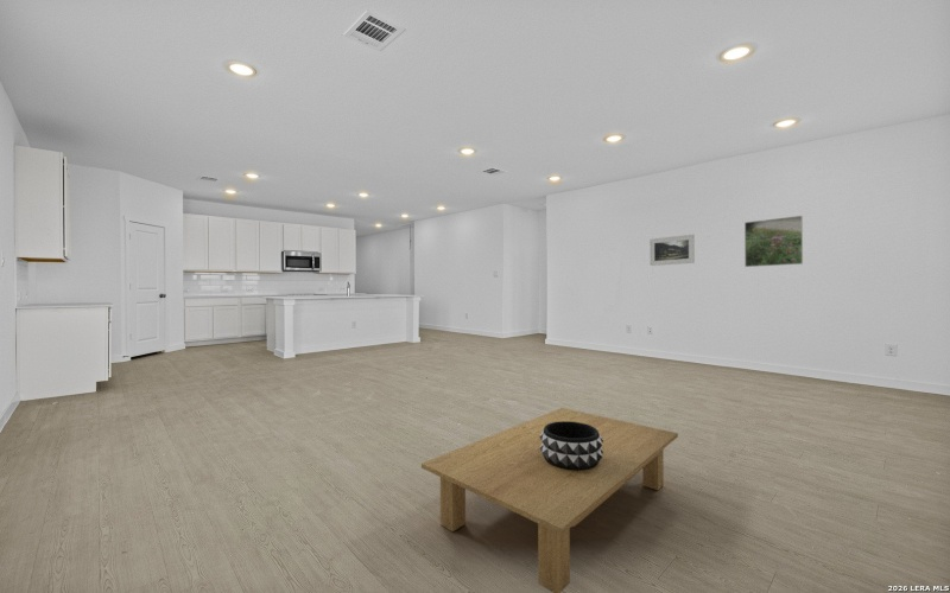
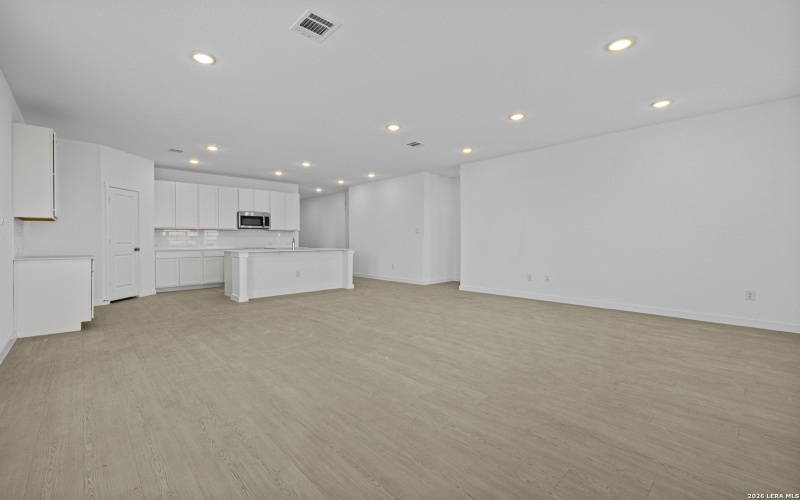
- decorative bowl (570, 444)
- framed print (772, 242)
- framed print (671, 250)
- coffee table (562, 474)
